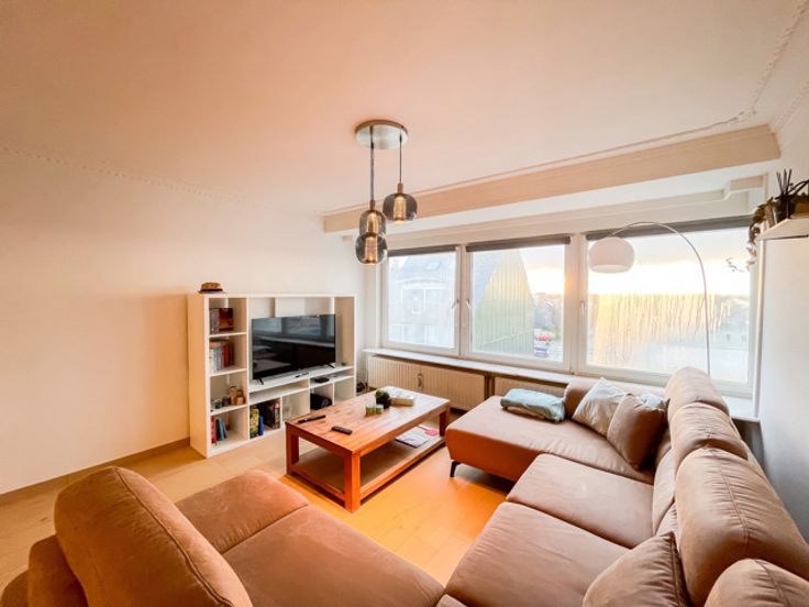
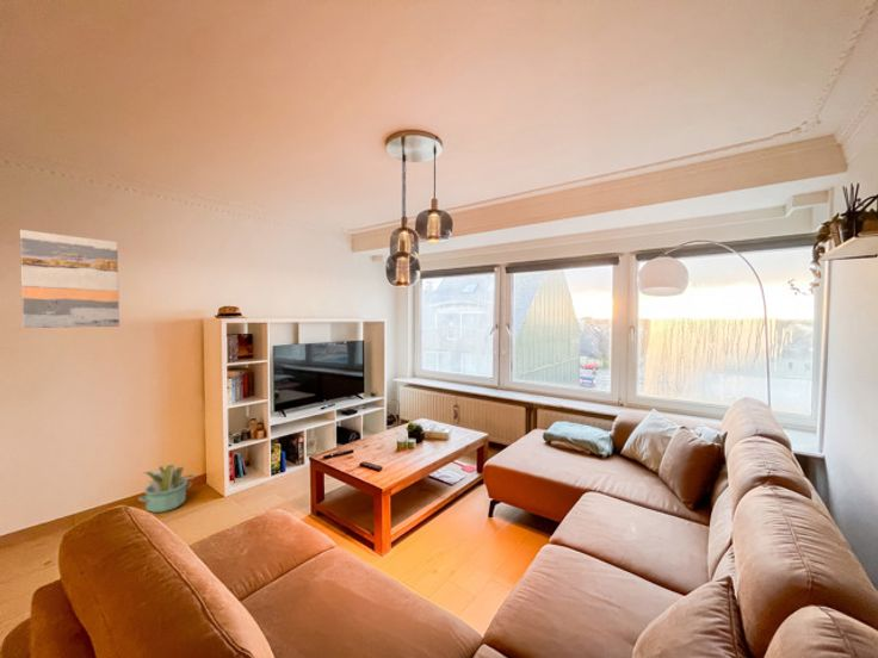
+ wall art (73, 281)
+ decorative plant (168, 485)
